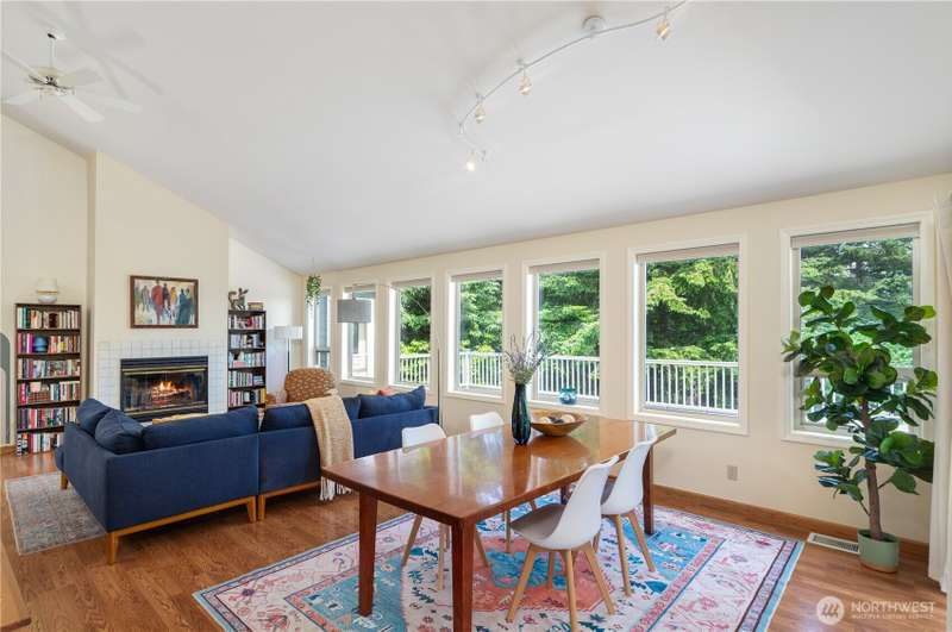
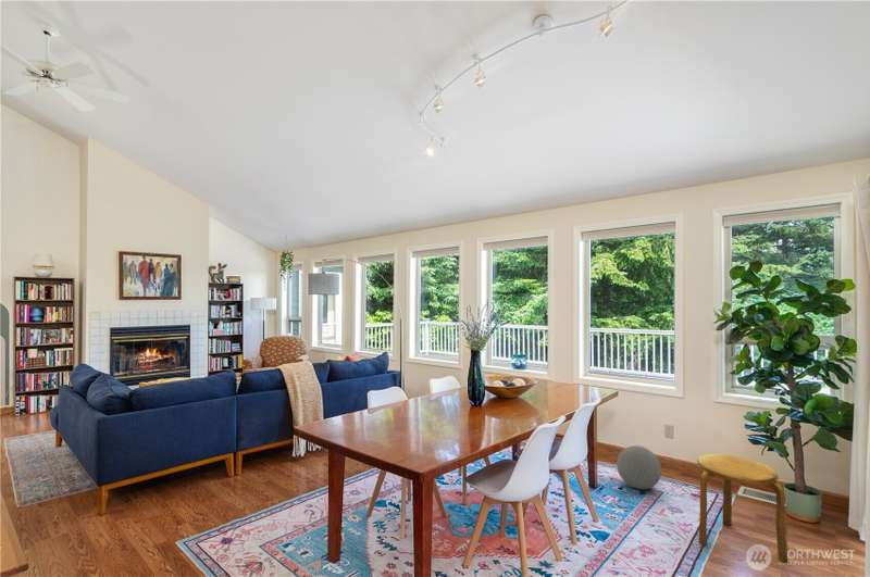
+ decorative ball (638, 466)
+ stool (731, 502)
